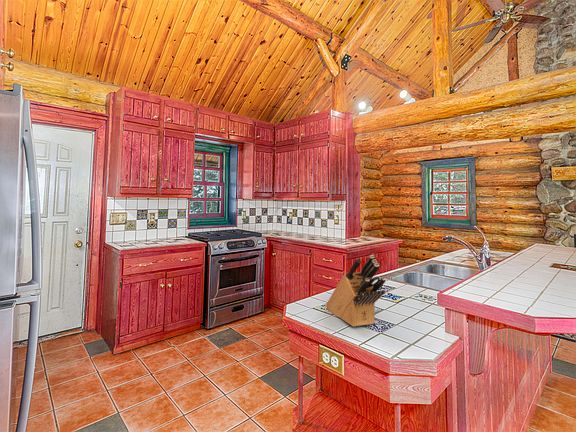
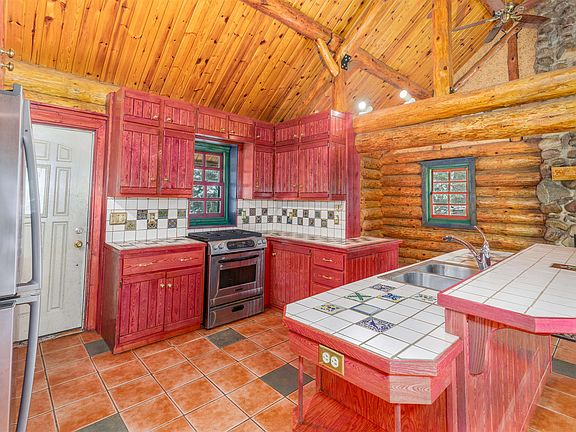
- knife block (353, 286)
